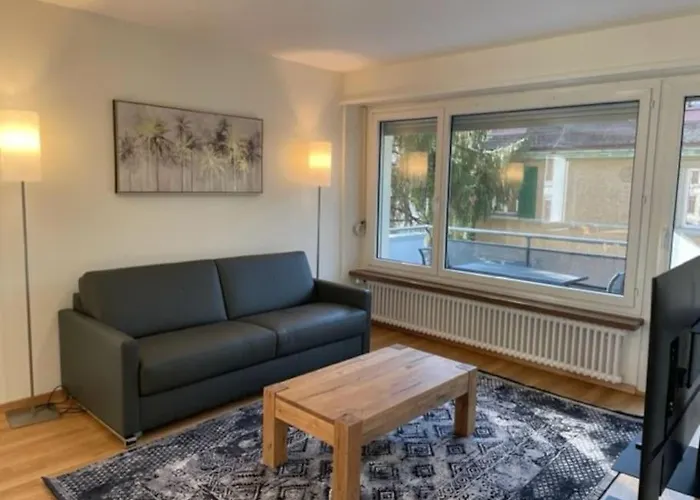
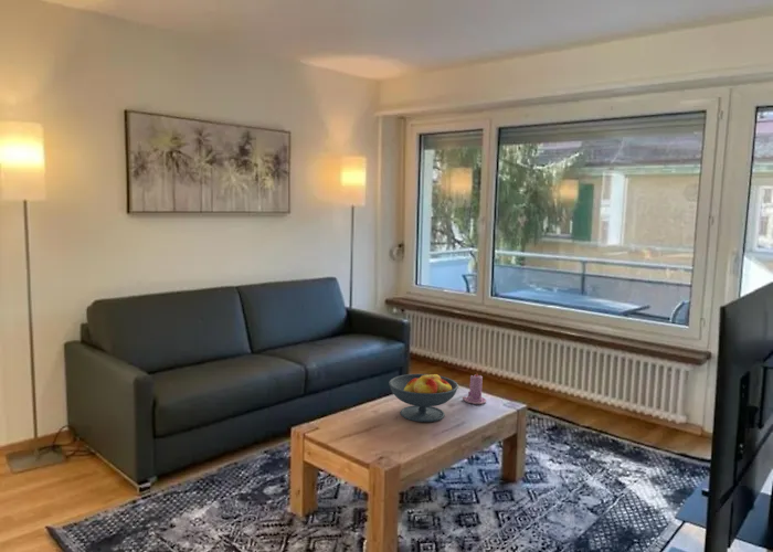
+ candle (476, 385)
+ fruit bowl (423, 393)
